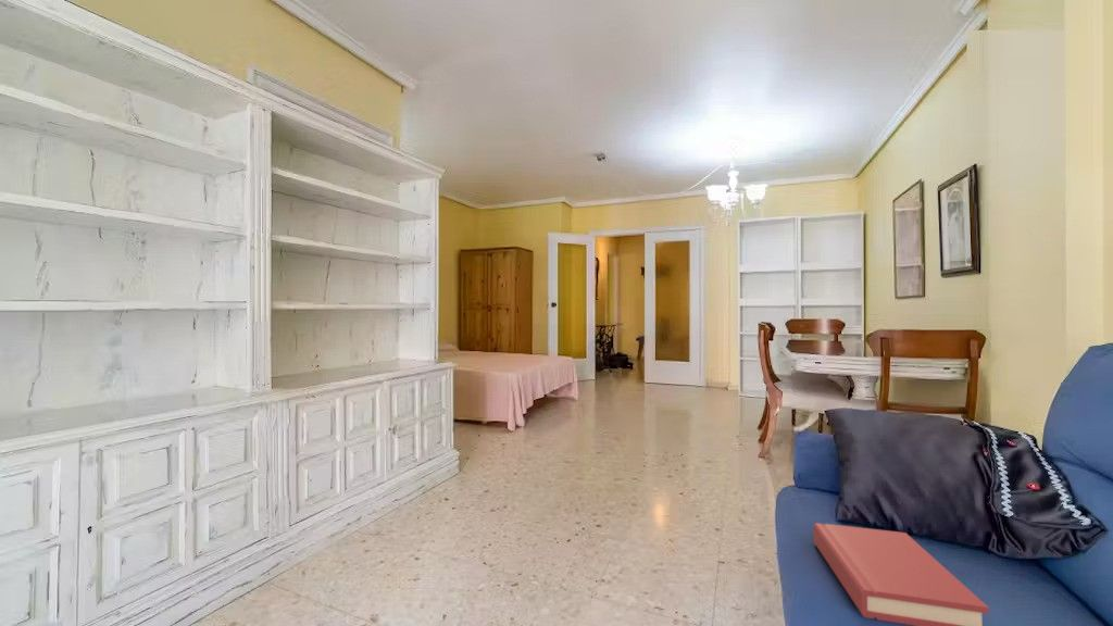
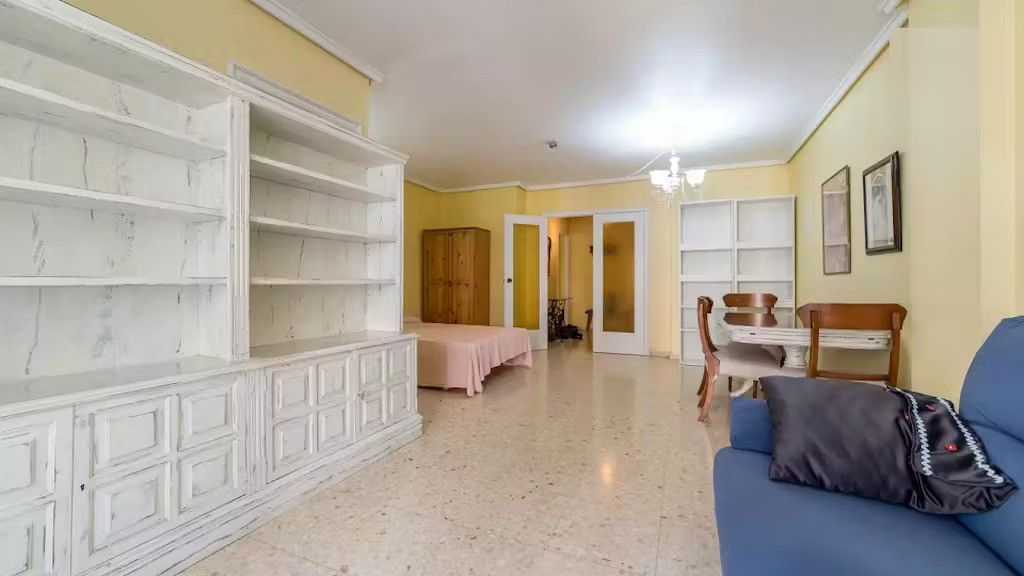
- hardback book (886, 569)
